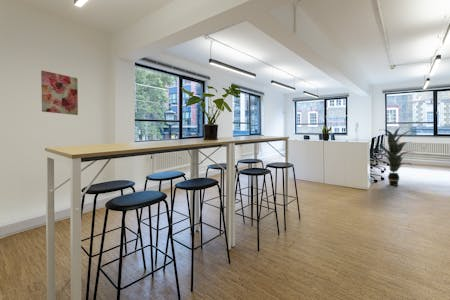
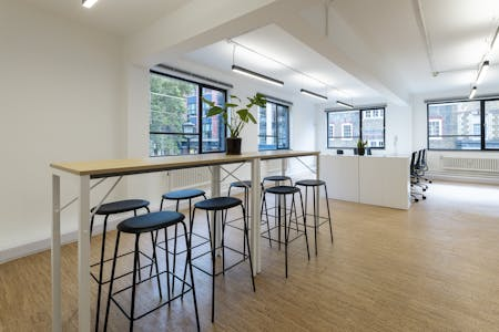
- wall art (60, 94)
- indoor plant (396, 155)
